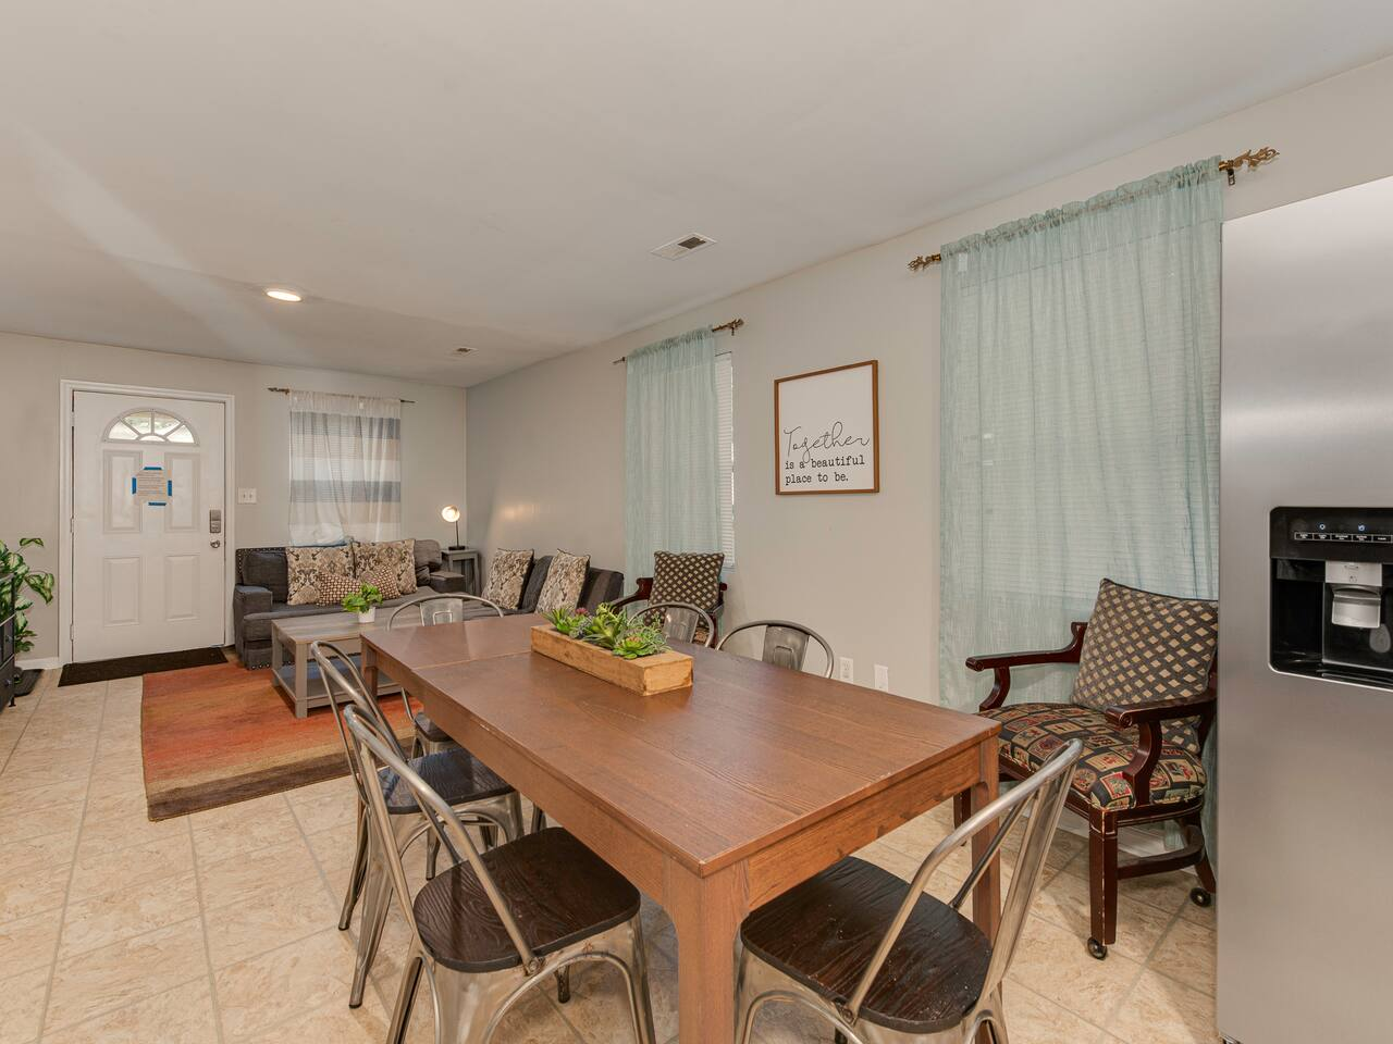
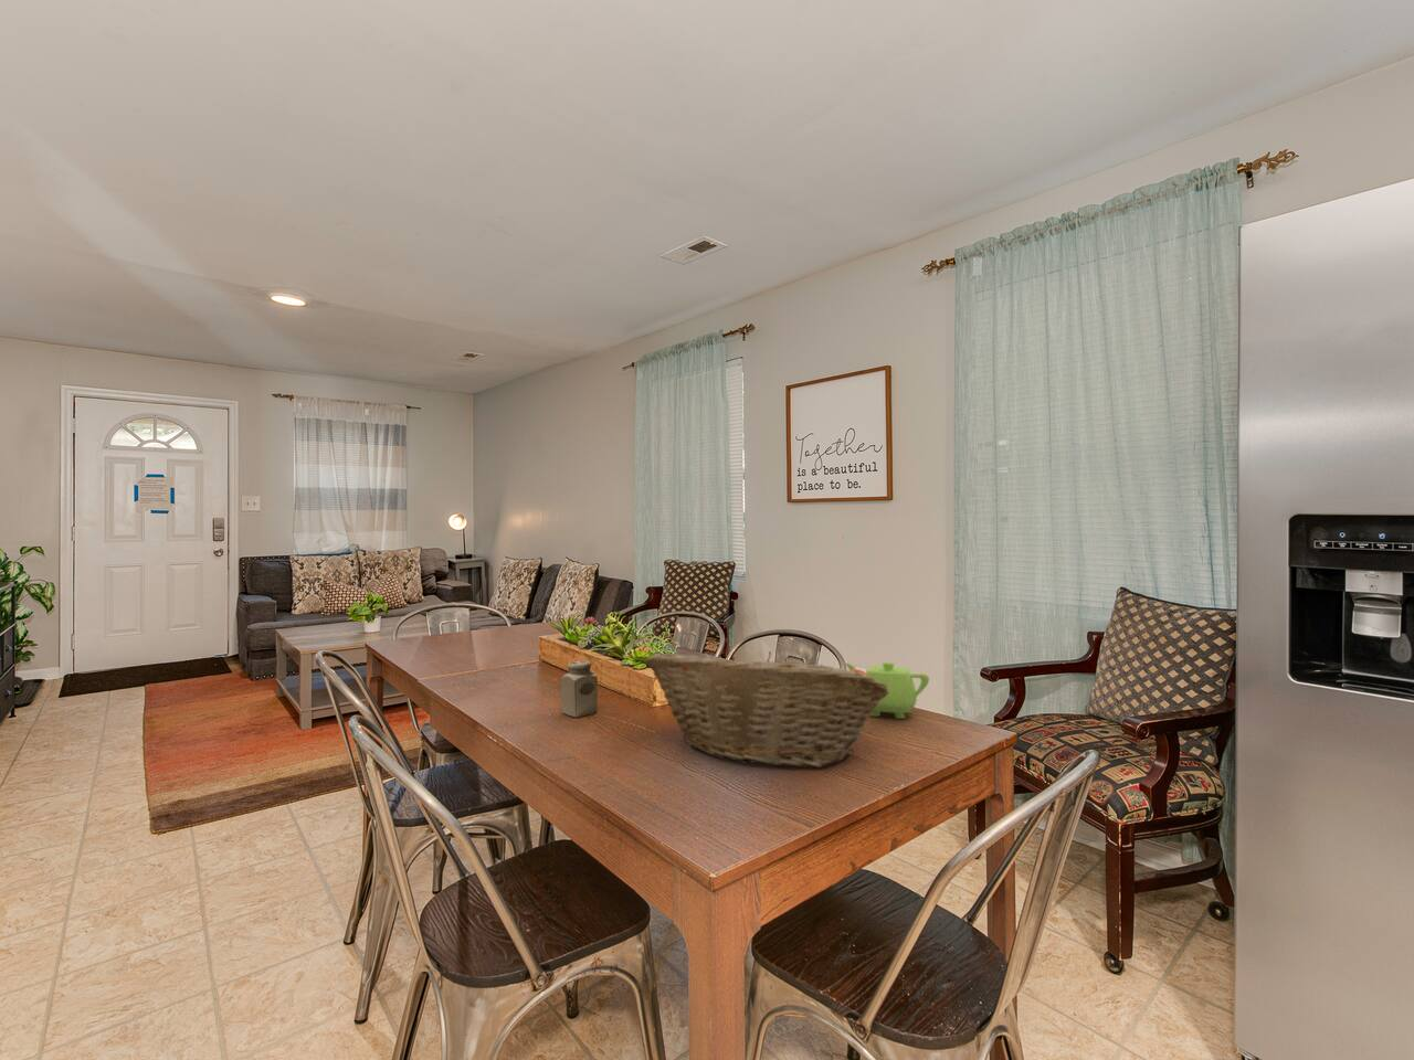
+ salt shaker (579, 687)
+ teapot (887, 687)
+ fruit basket (763, 695)
